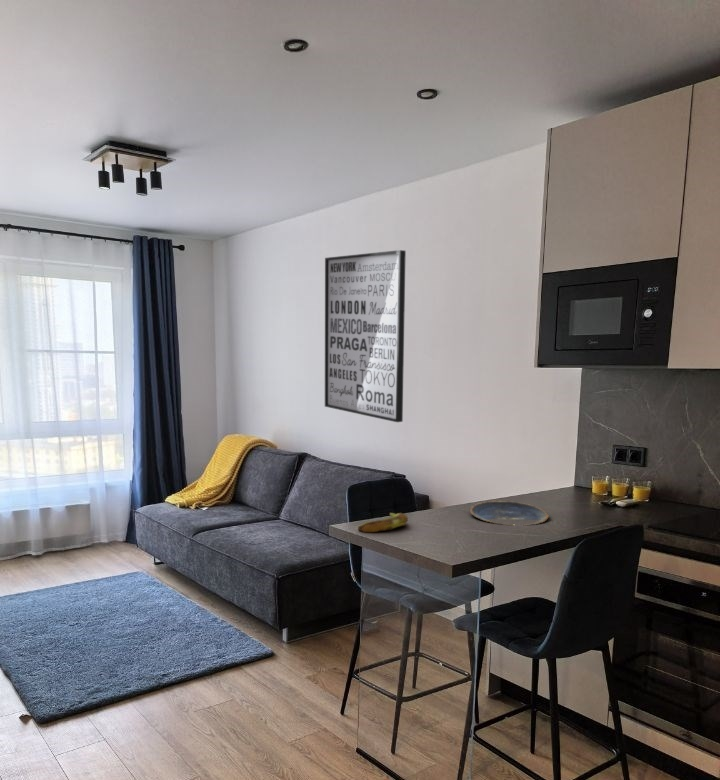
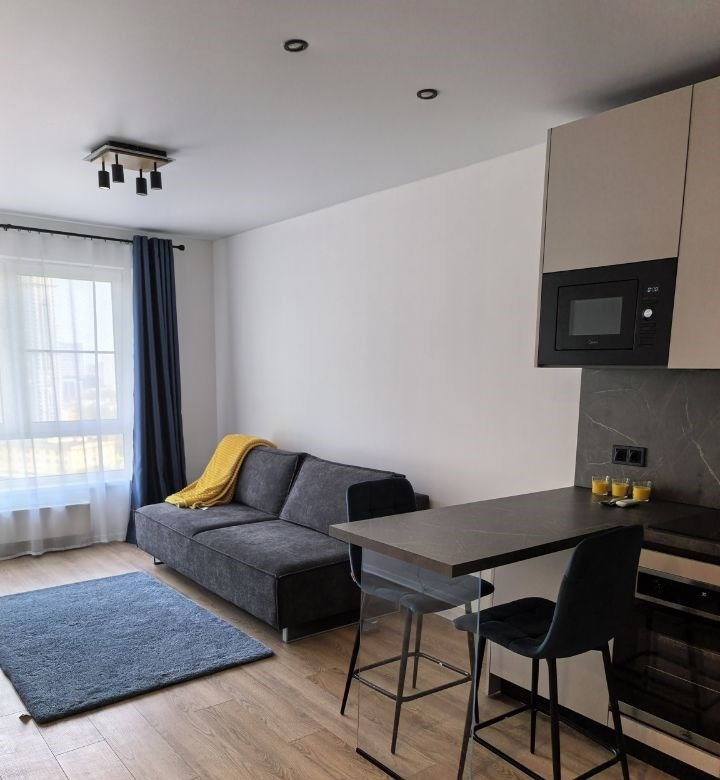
- plate (508, 514)
- banana (382, 519)
- wall art (361, 335)
